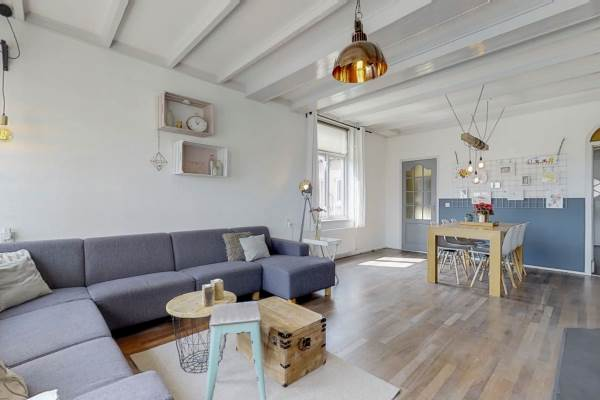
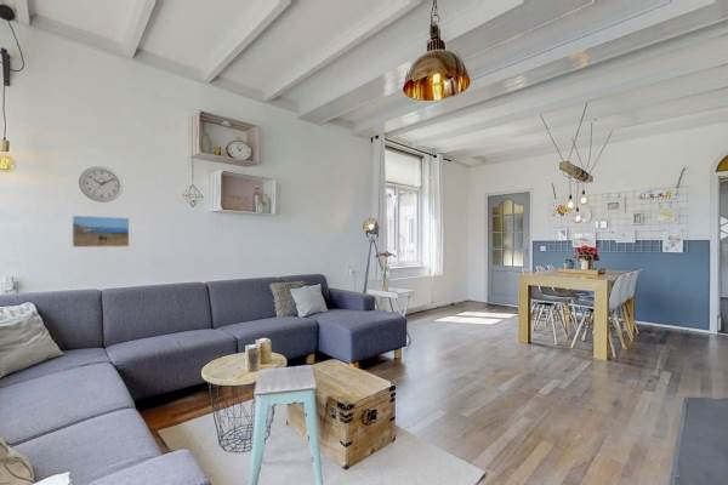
+ wall clock (101, 184)
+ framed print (101, 232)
